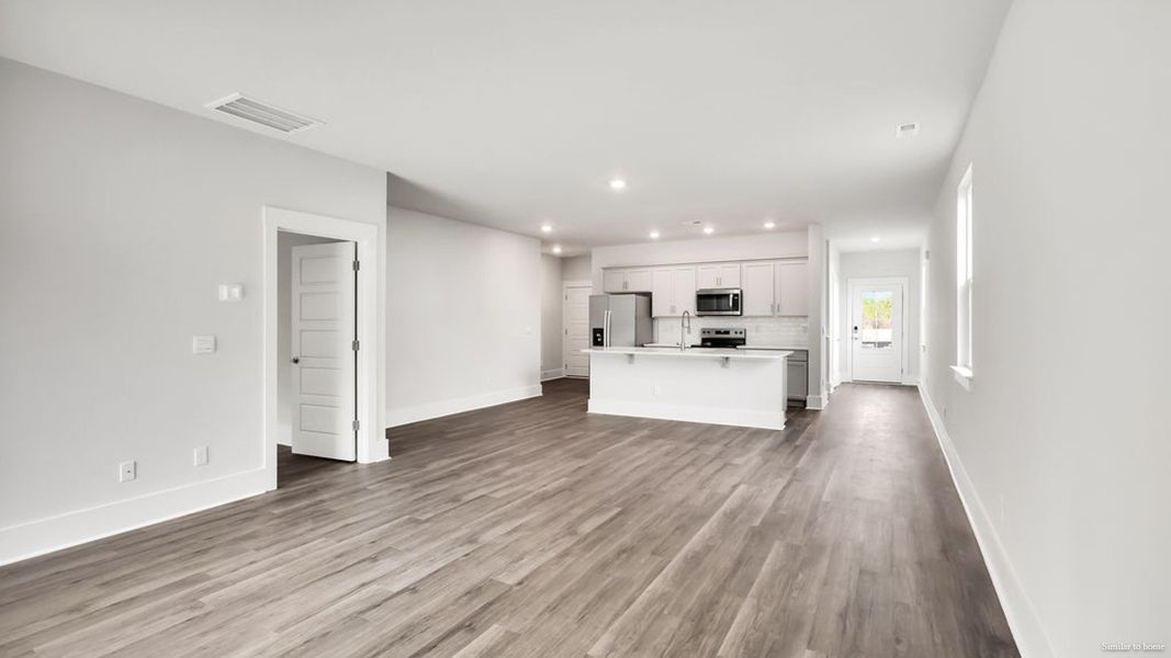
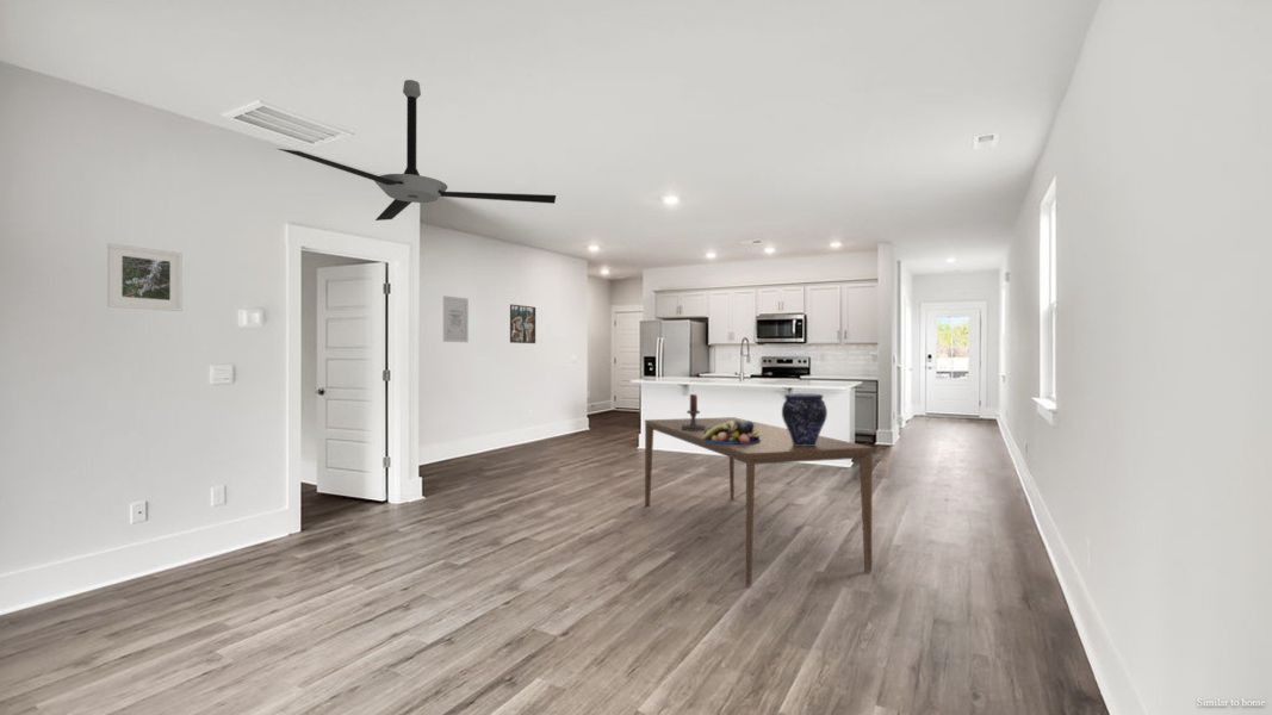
+ candle holder (689, 411)
+ ceiling fan (415, 147)
+ dining table (733, 481)
+ wall art (455, 319)
+ fruit bowl (731, 429)
+ vase (803, 418)
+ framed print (145, 278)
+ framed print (522, 324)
